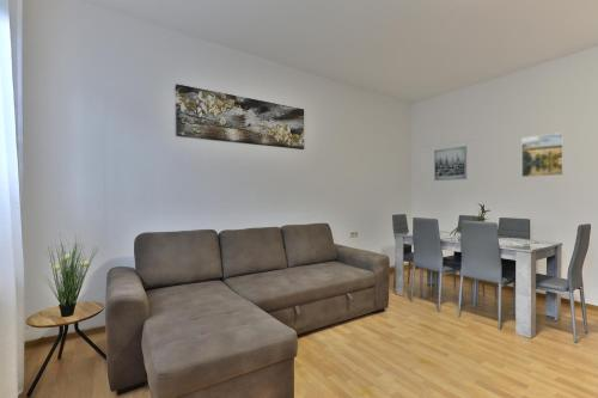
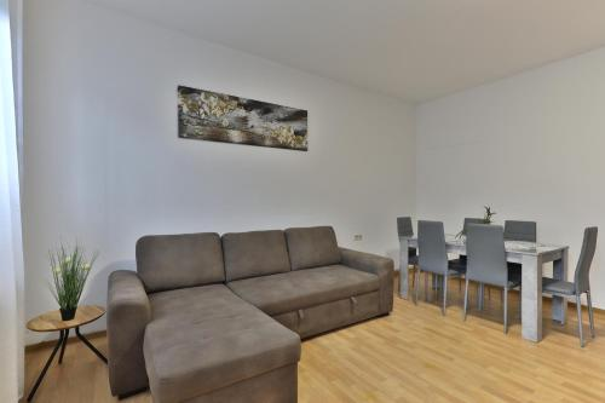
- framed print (541, 155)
- wall art (450, 164)
